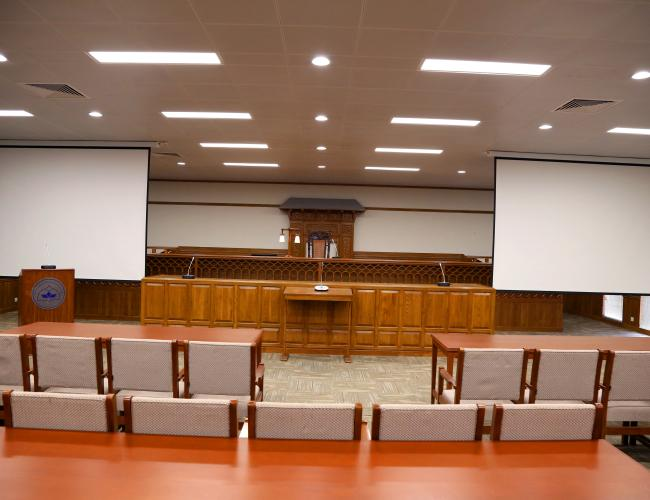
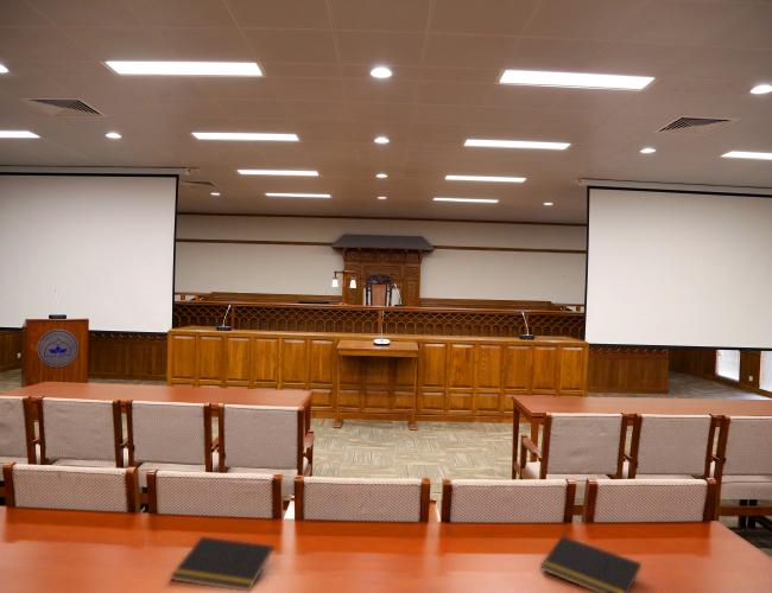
+ notepad (589, 566)
+ notepad (223, 561)
